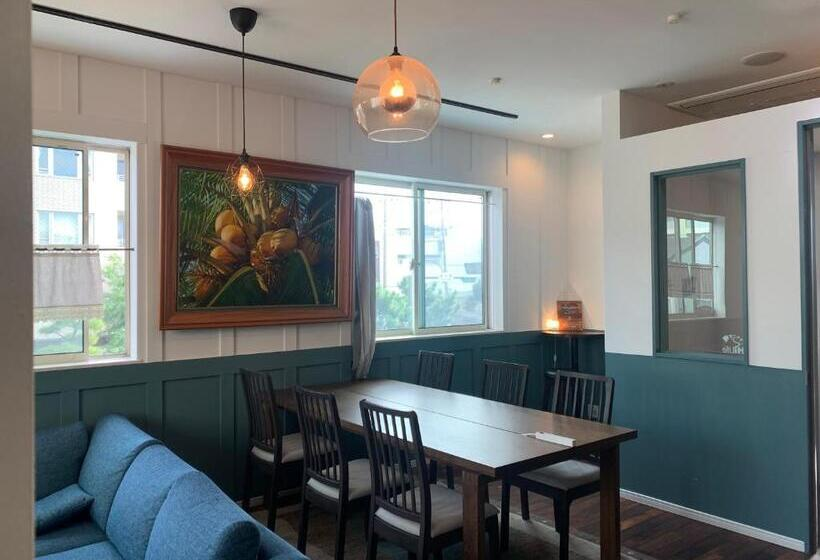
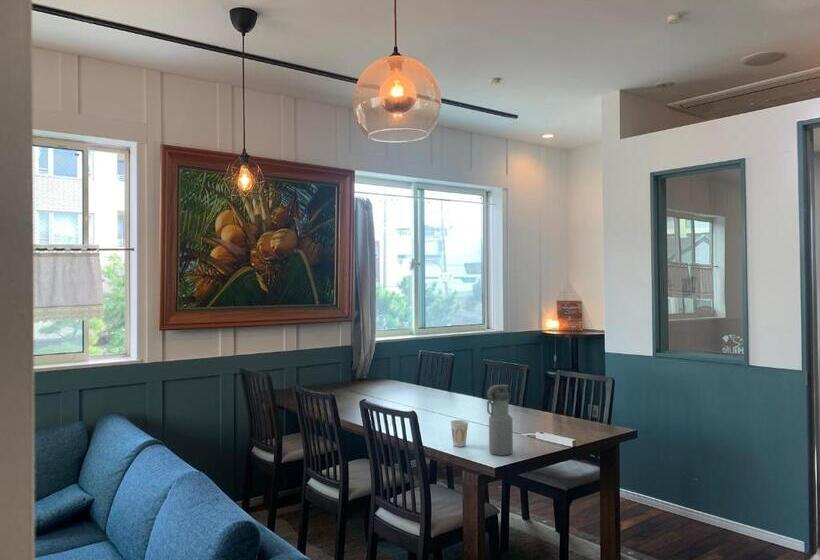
+ cup (459, 433)
+ water bottle (500, 419)
